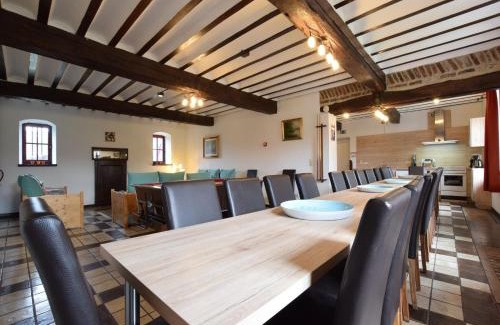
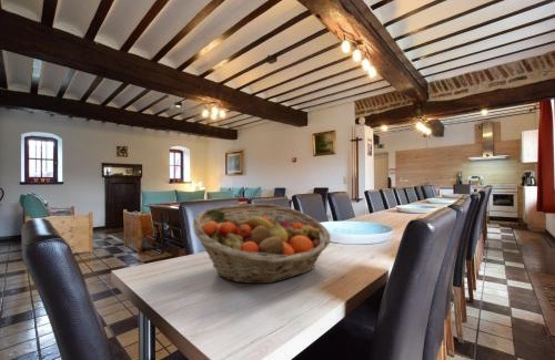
+ fruit basket (264, 236)
